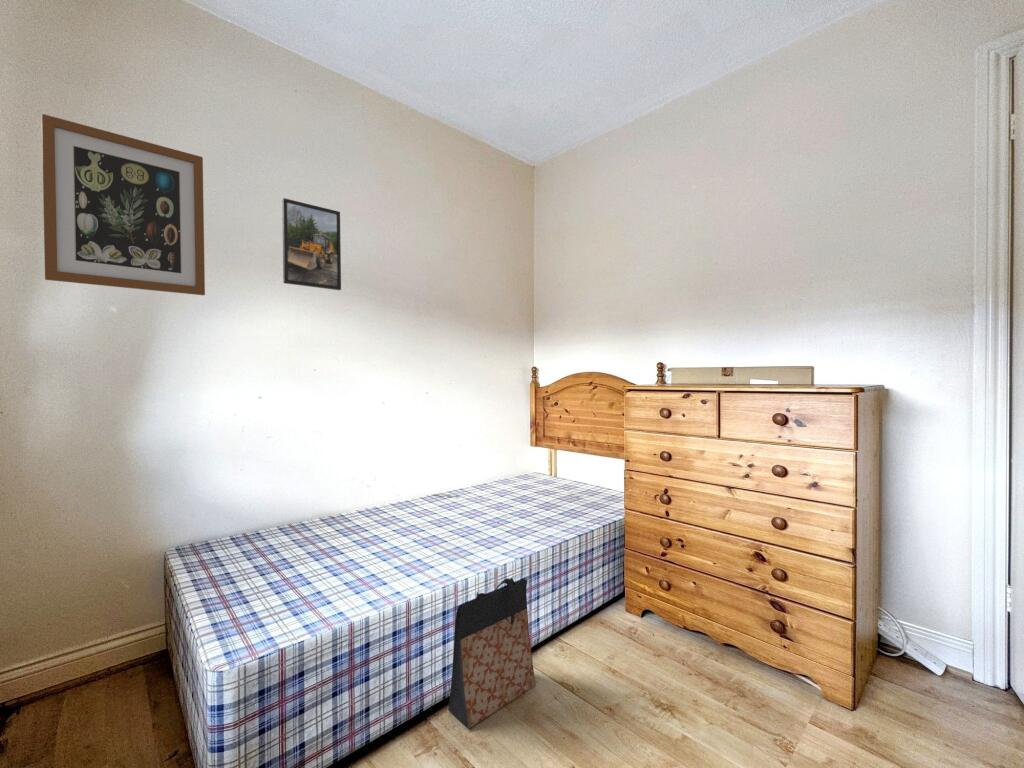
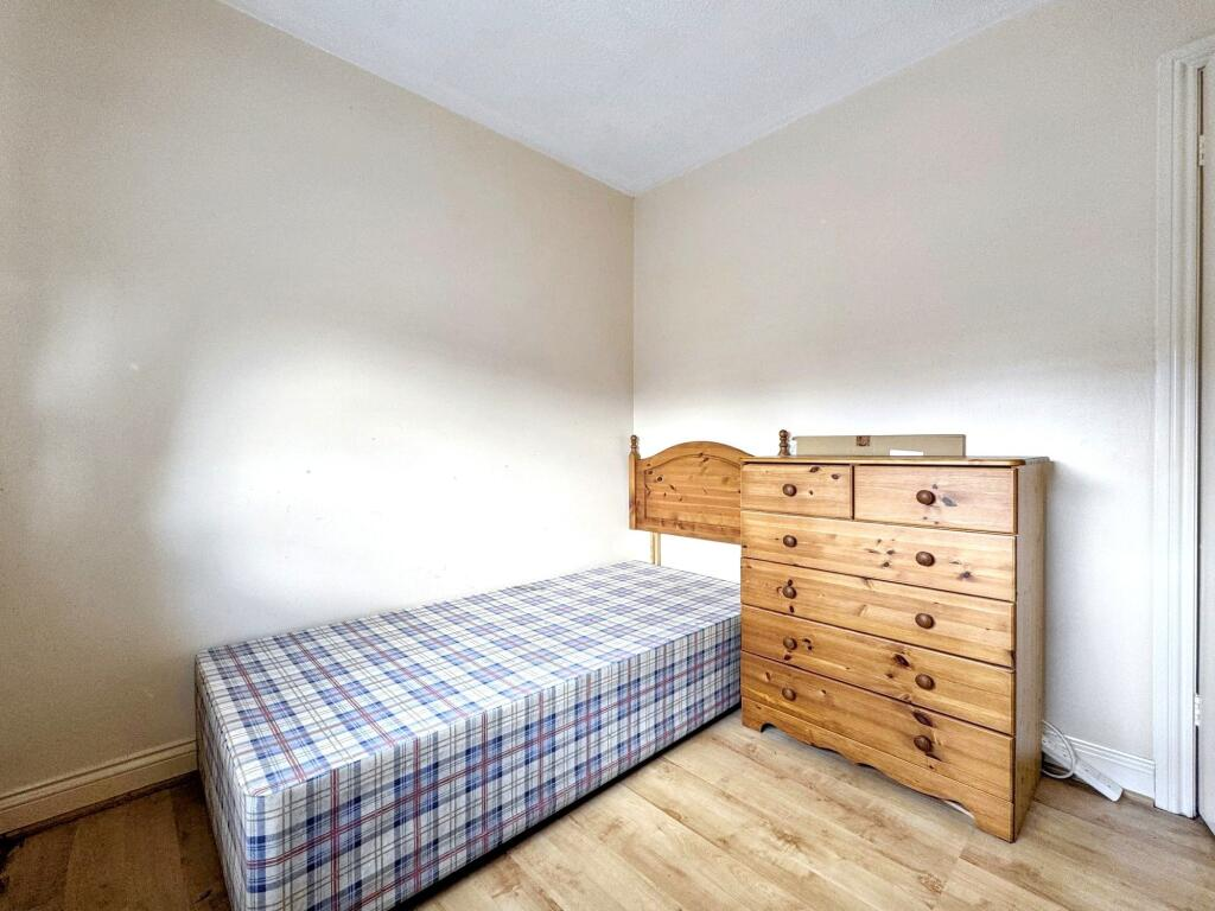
- bag (494, 639)
- wall art (130, 213)
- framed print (312, 246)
